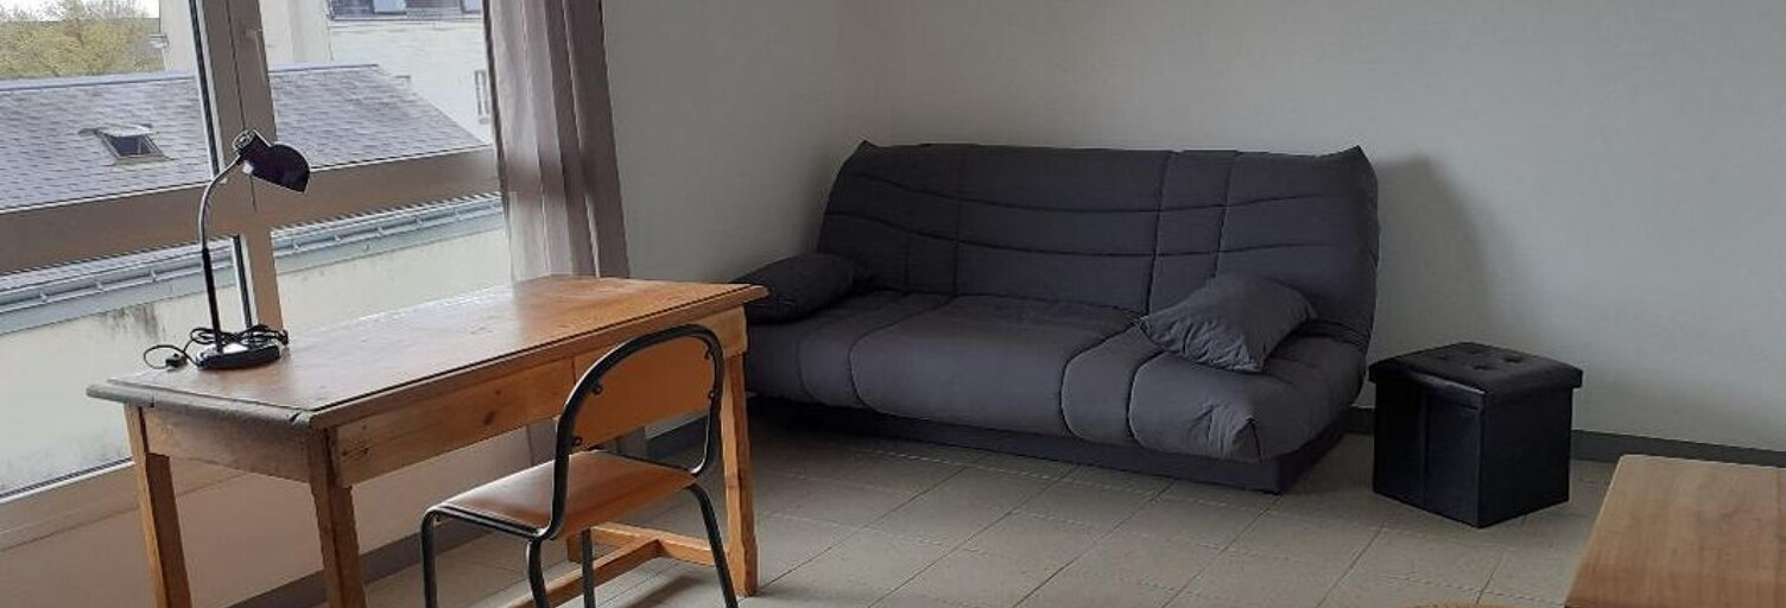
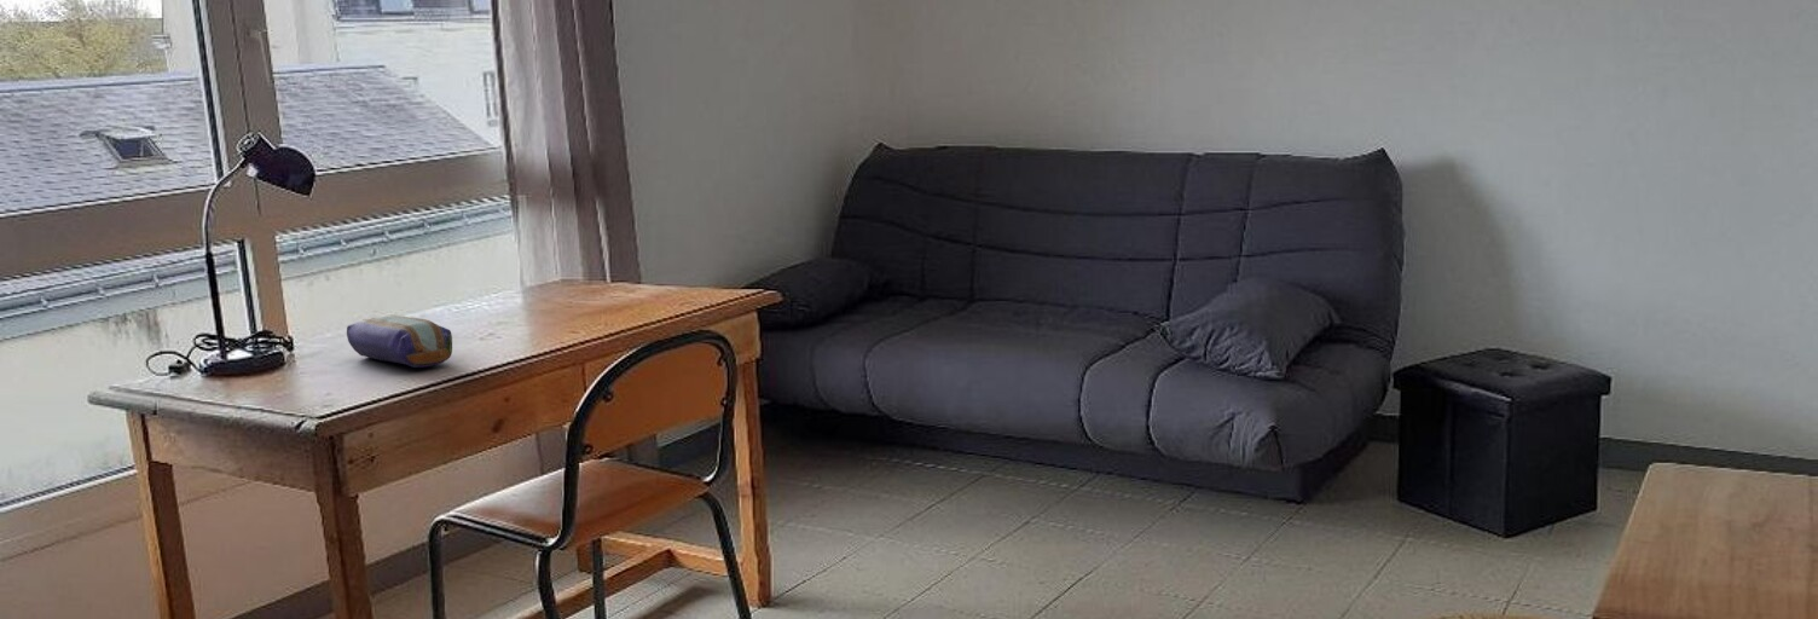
+ pencil case (399, 340)
